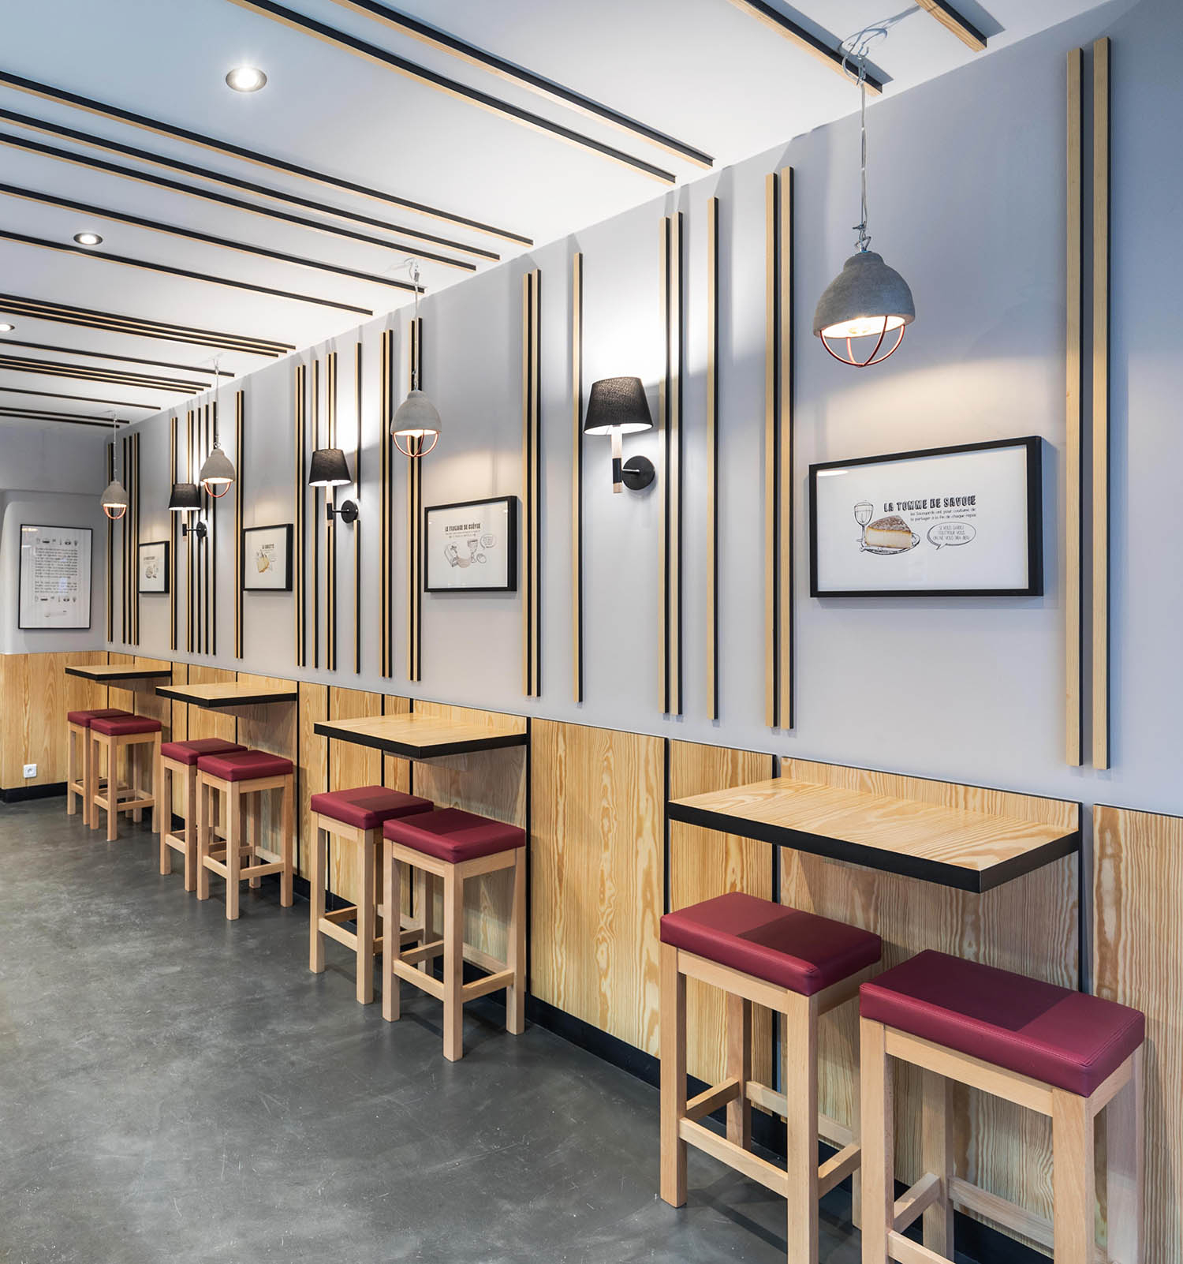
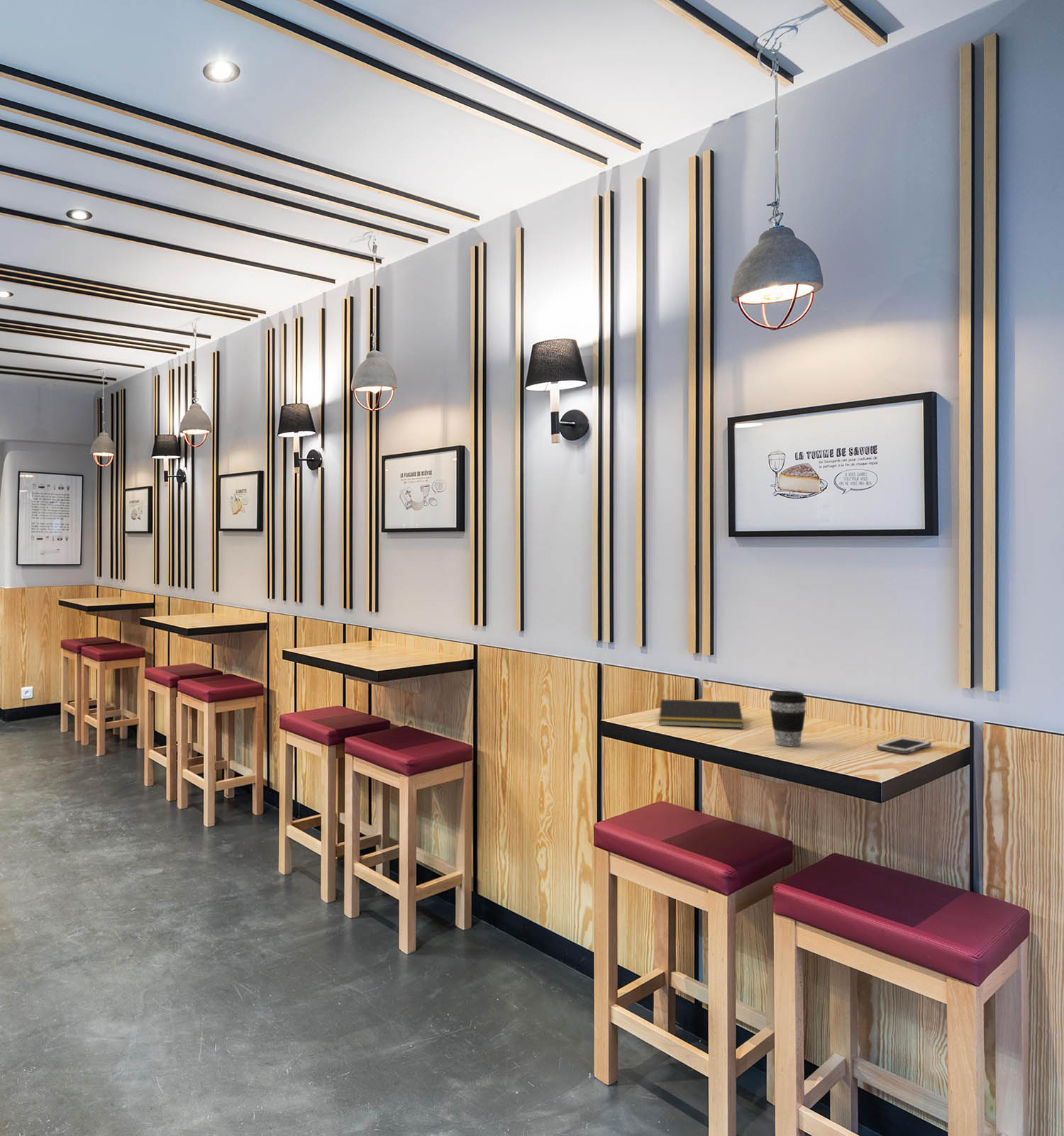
+ cell phone (904, 745)
+ coffee cup (787, 718)
+ notepad (700, 713)
